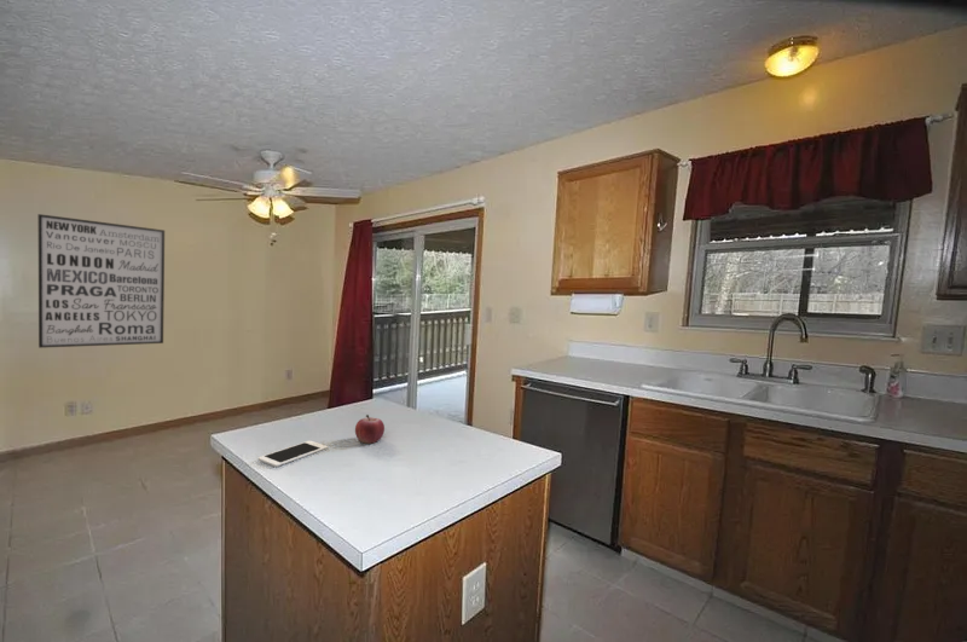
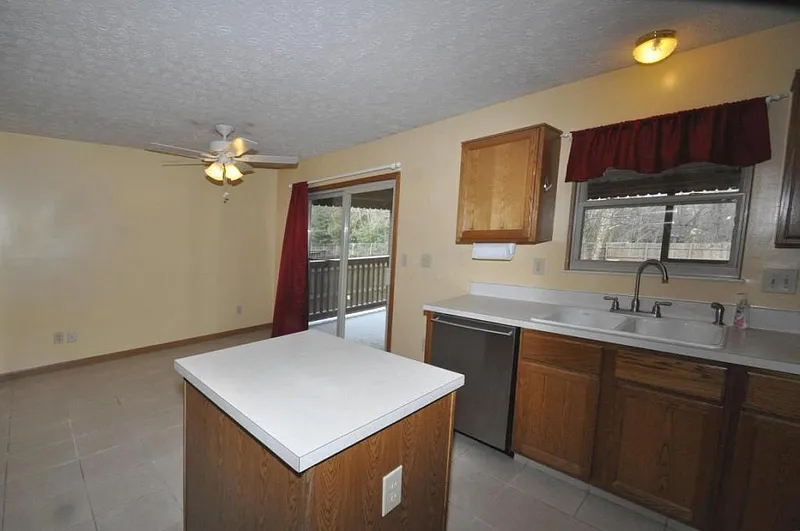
- cell phone (294, 452)
- fruit (370, 427)
- wall art (105, 284)
